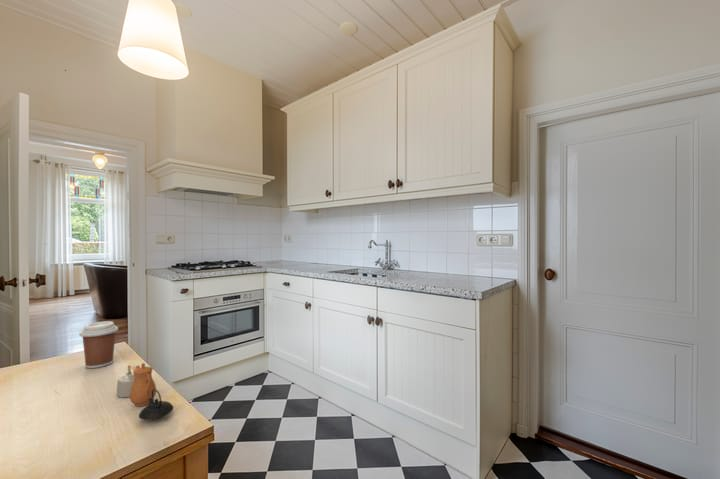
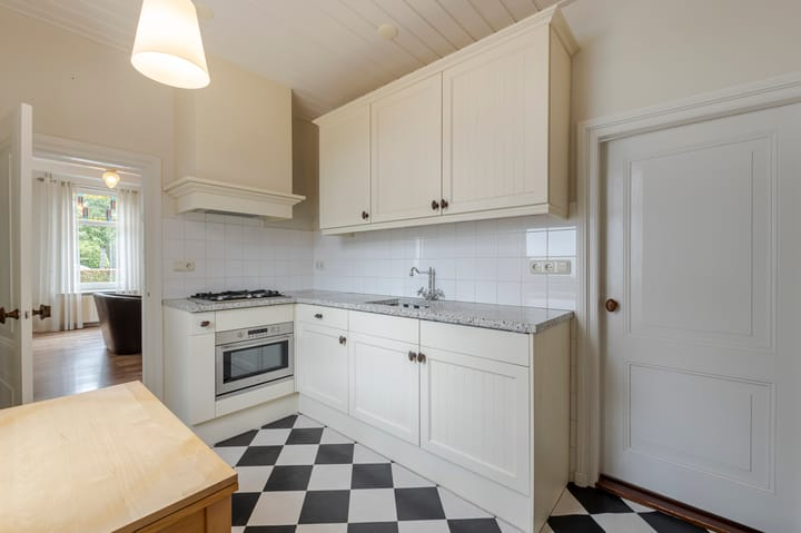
- coffee cup (99, 344)
- teapot (142, 382)
